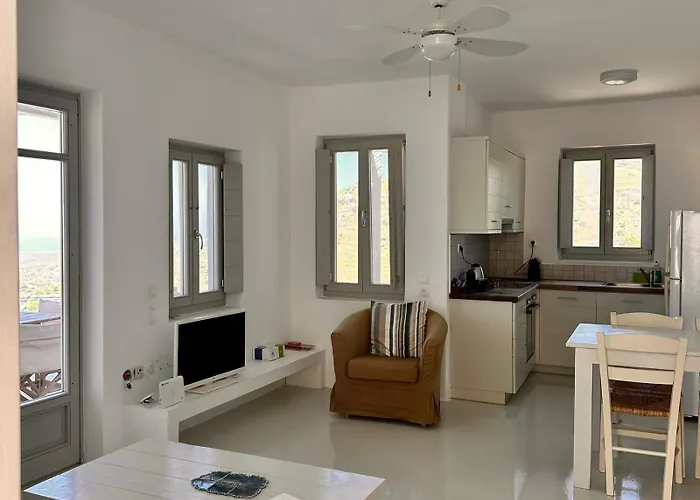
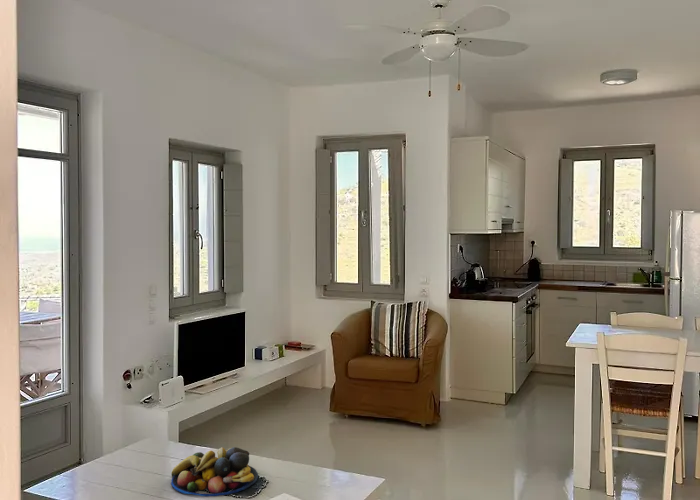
+ fruit bowl (214, 464)
